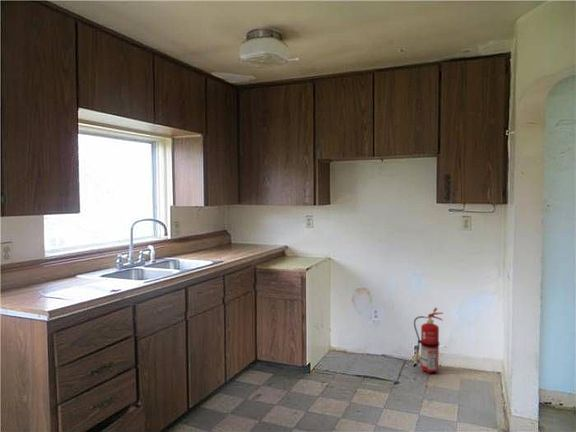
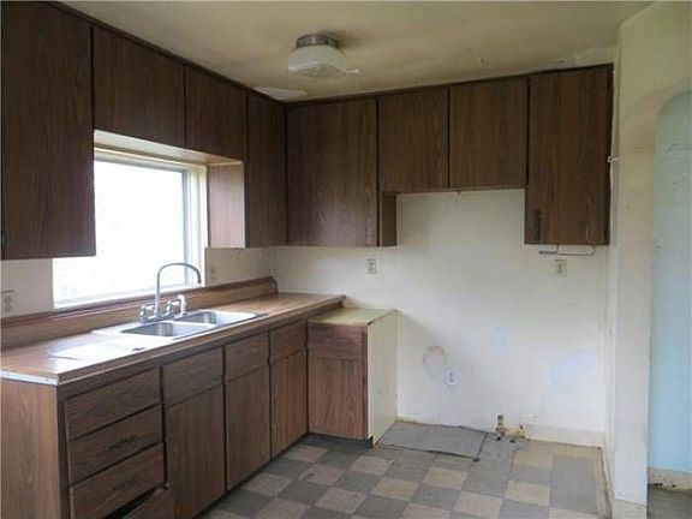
- fire extinguisher (427, 339)
